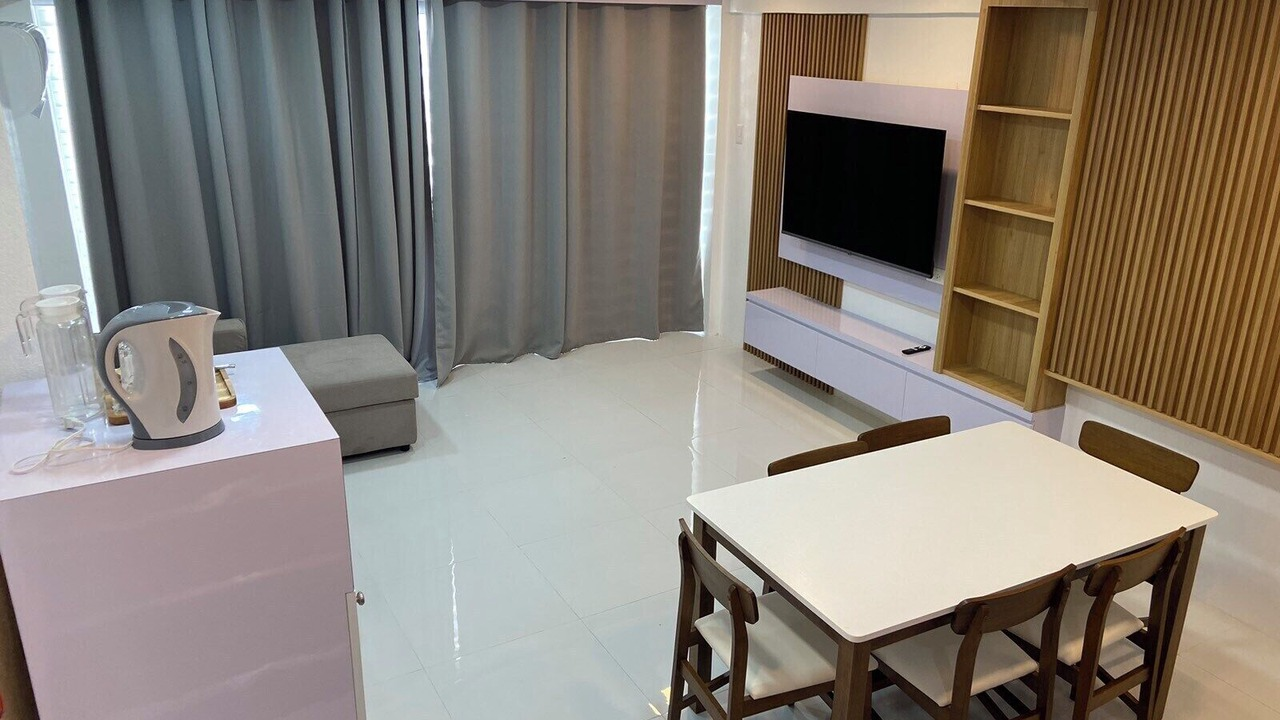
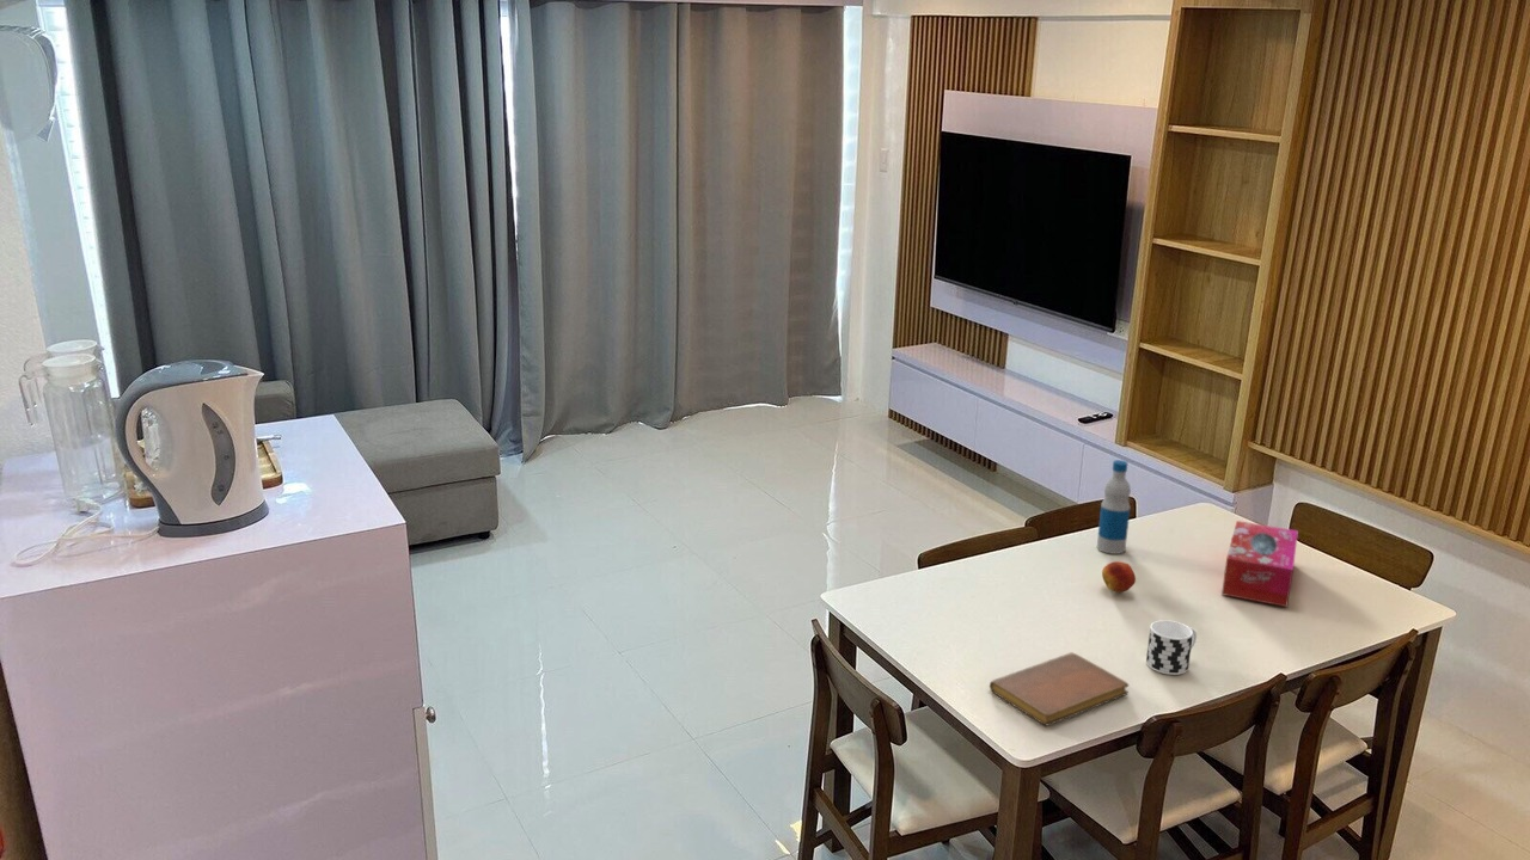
+ notebook (1059, 686)
+ cup (1174, 645)
+ bottle (1115, 505)
+ fruit (1118, 577)
+ tissue box (1260, 561)
